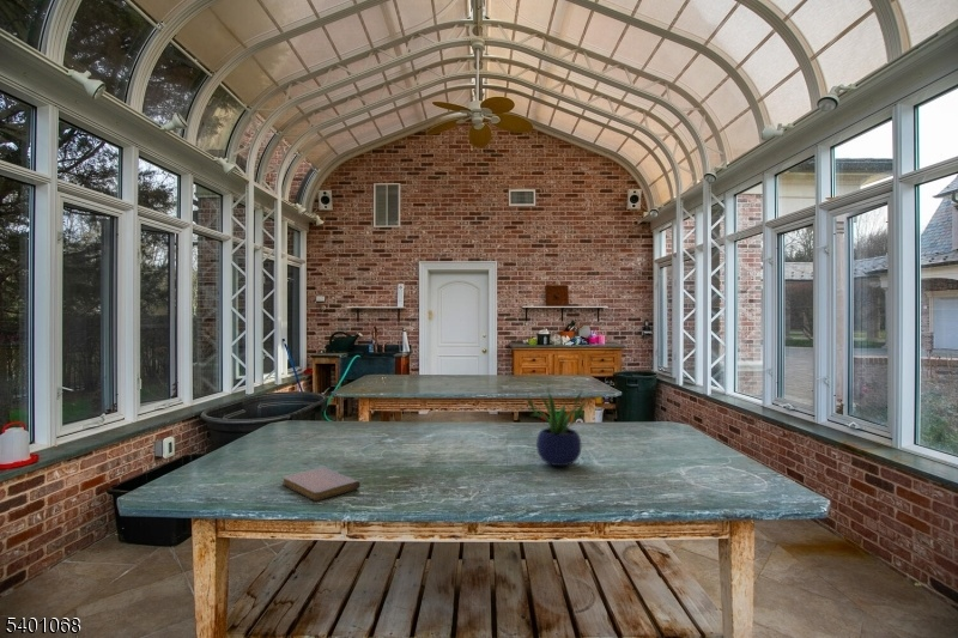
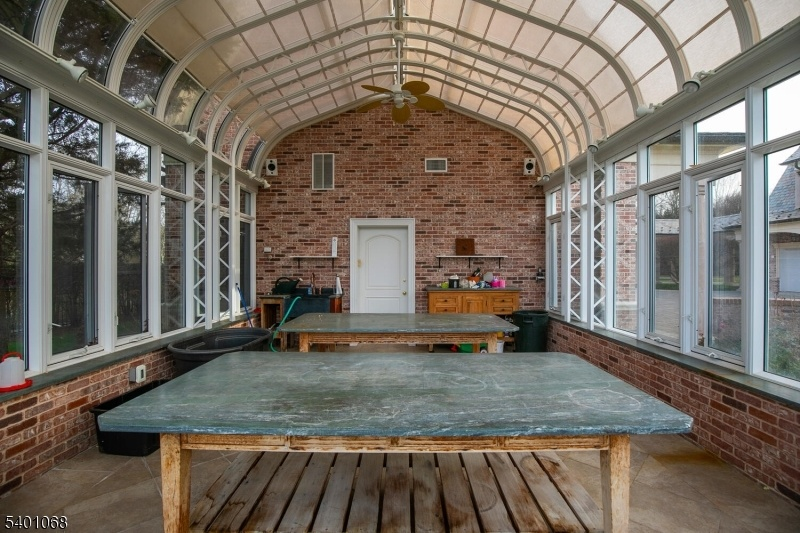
- notebook (320, 481)
- potted plant (559, 427)
